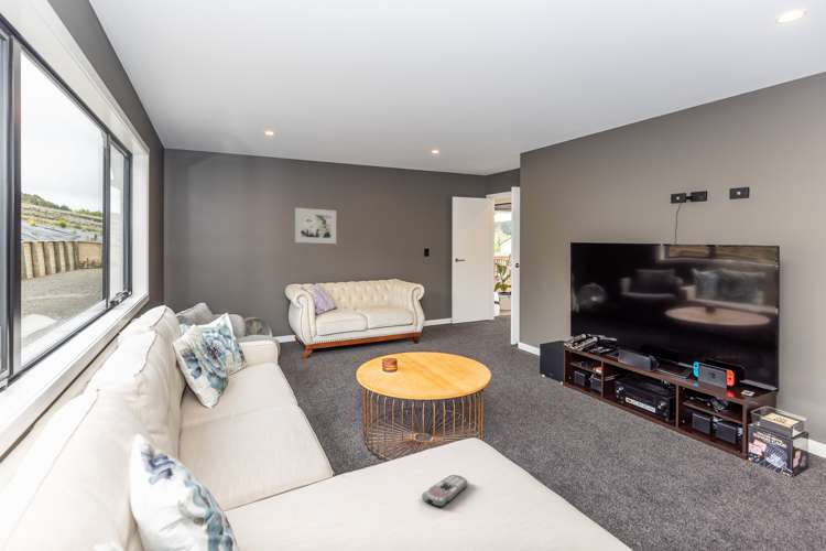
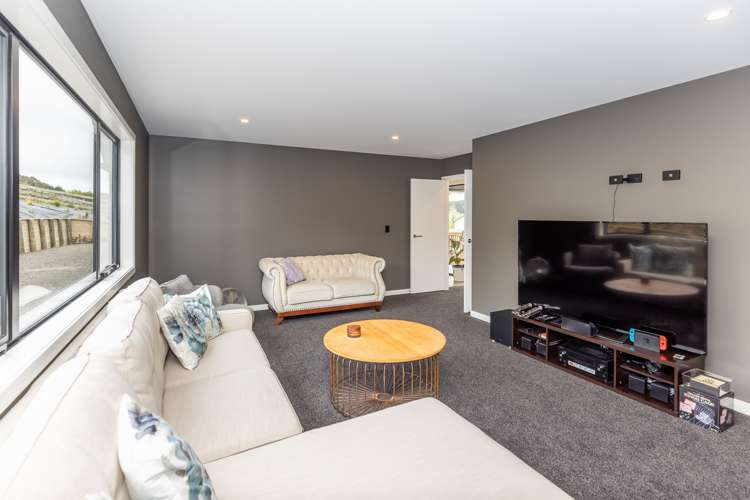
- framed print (316, 226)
- remote control (446, 489)
